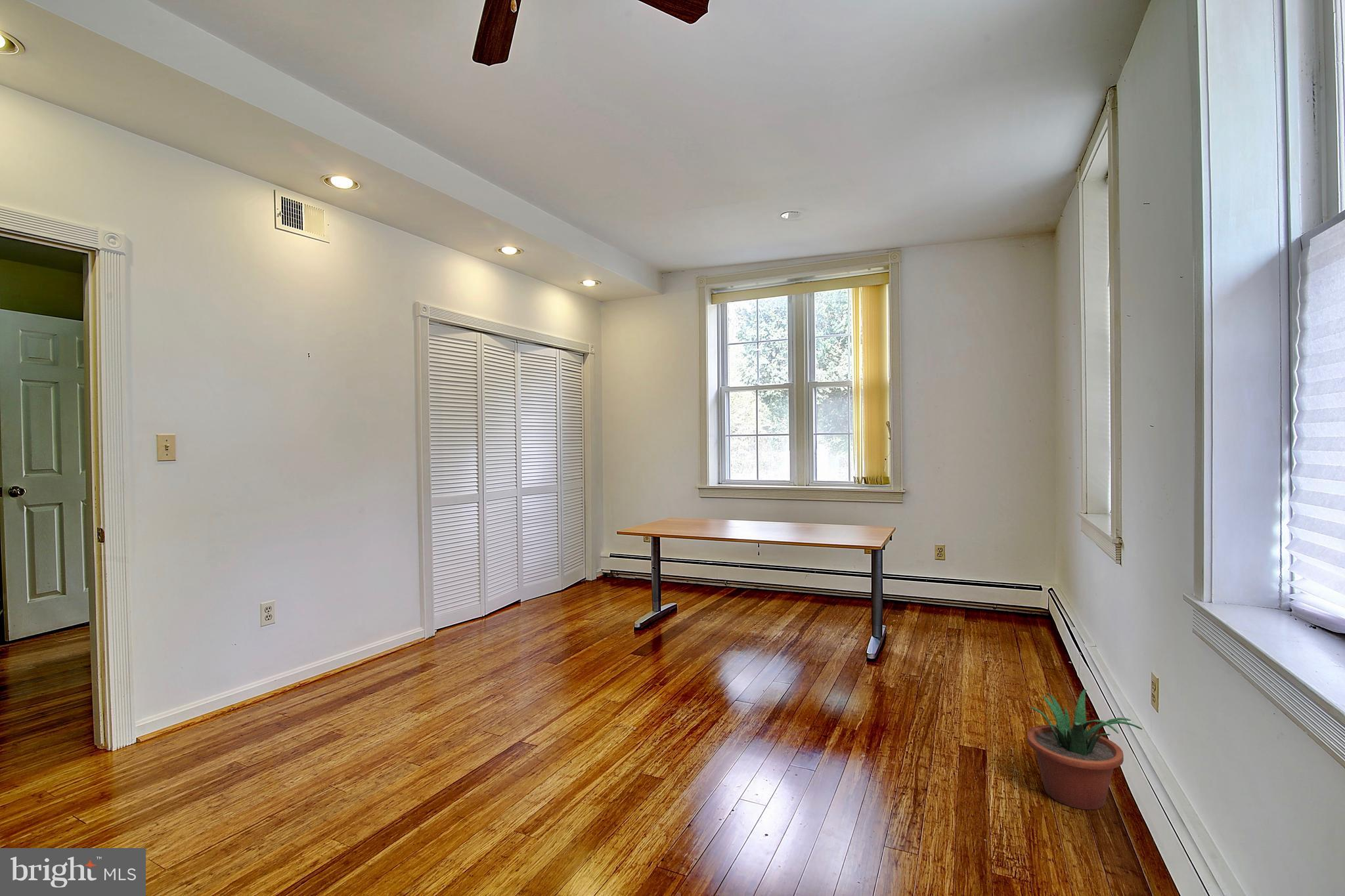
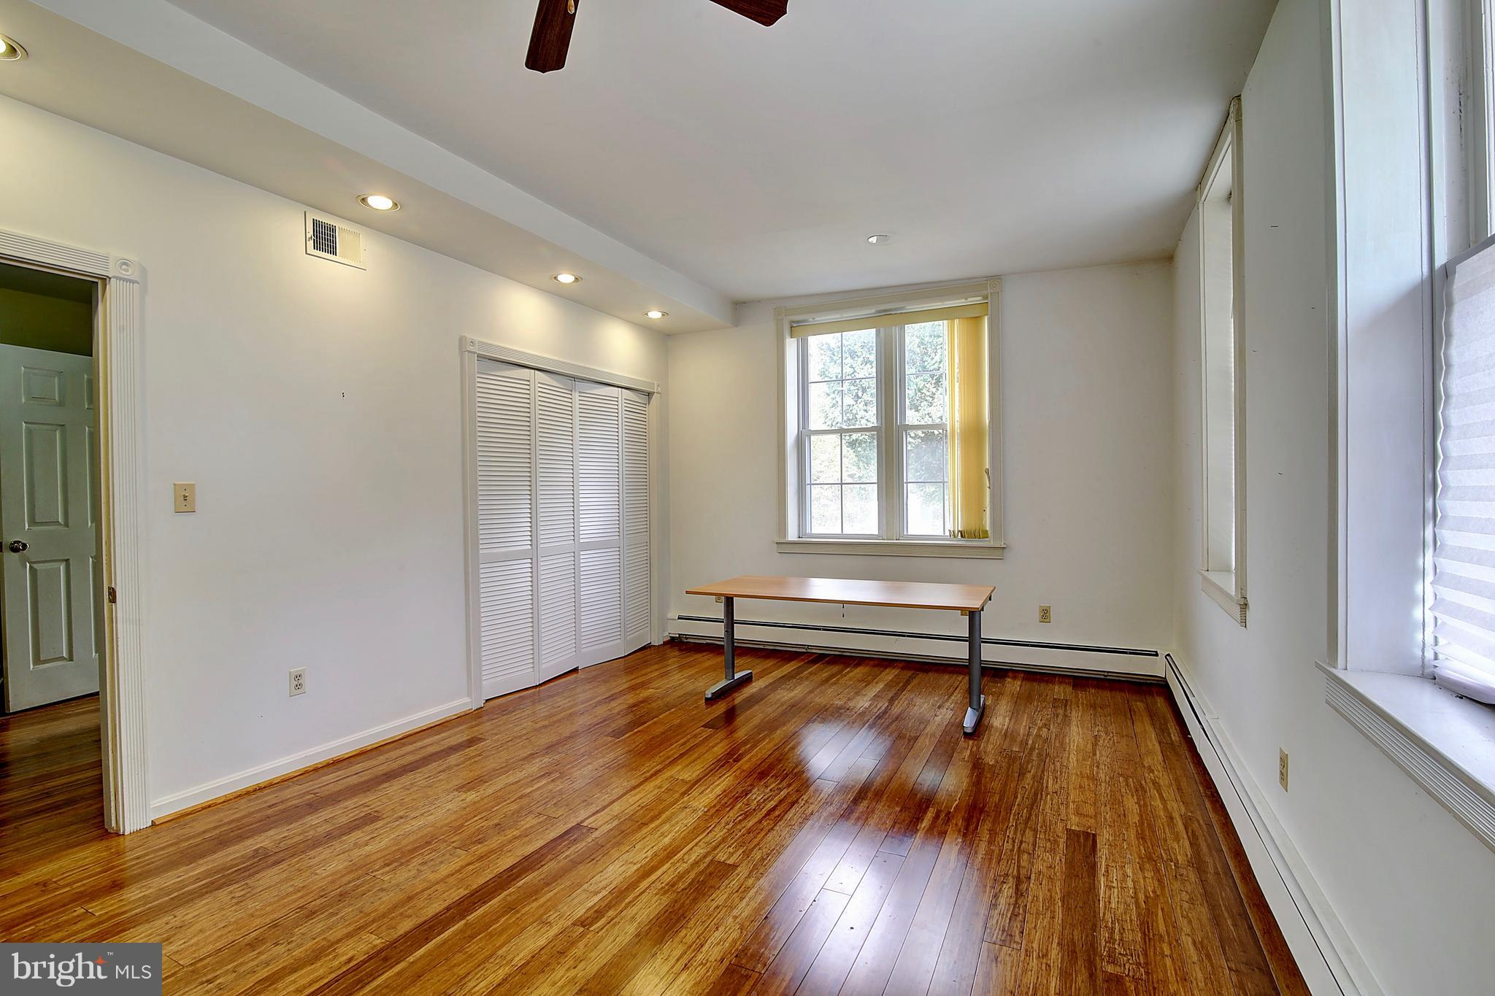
- potted plant (1083, 750)
